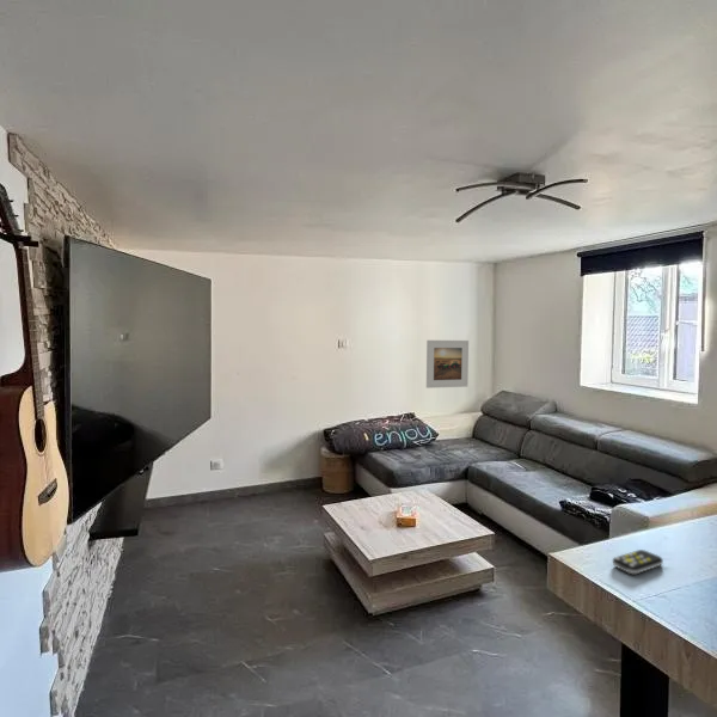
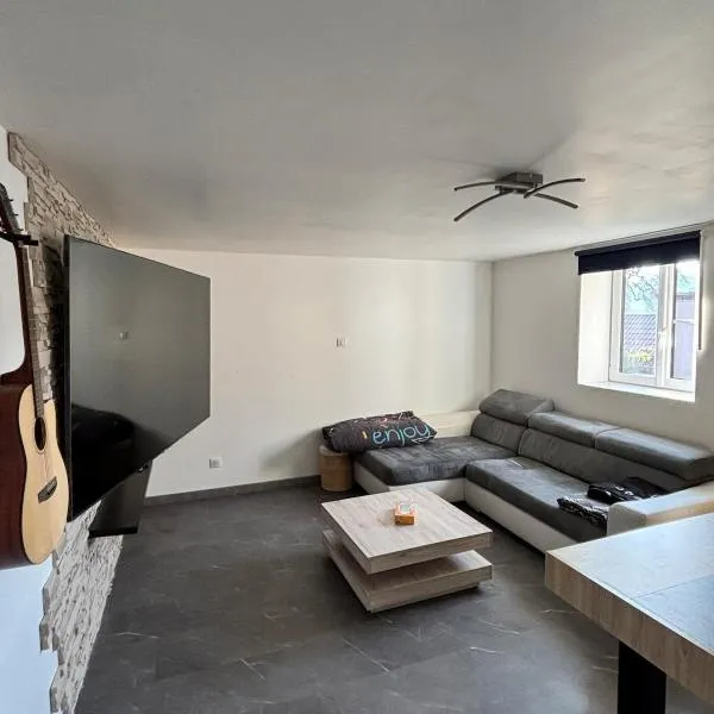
- remote control (637, 560)
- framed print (447, 363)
